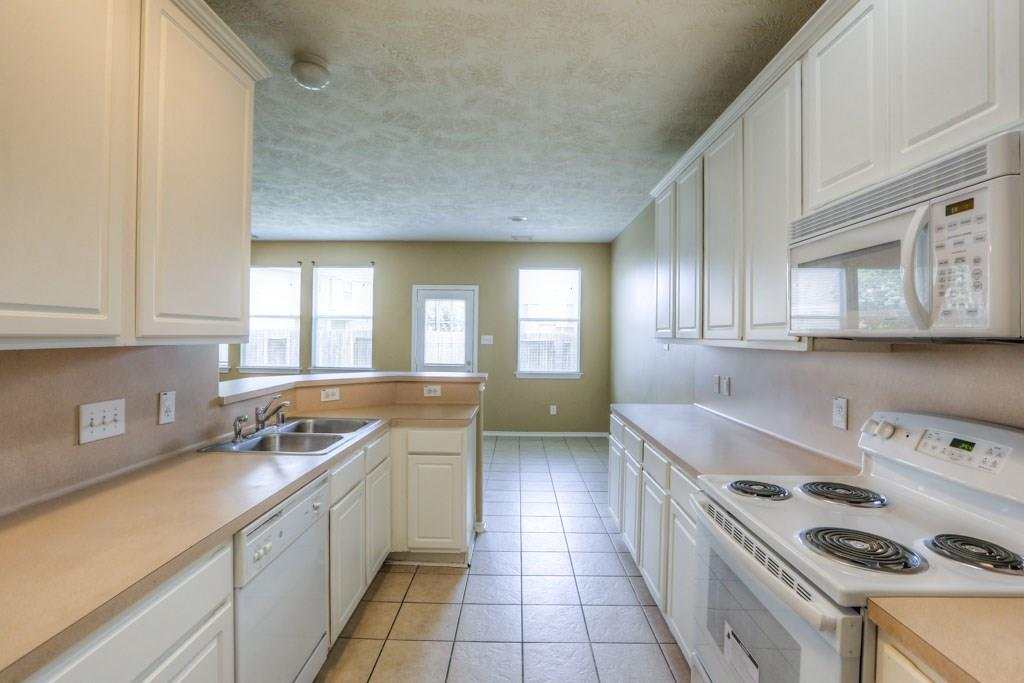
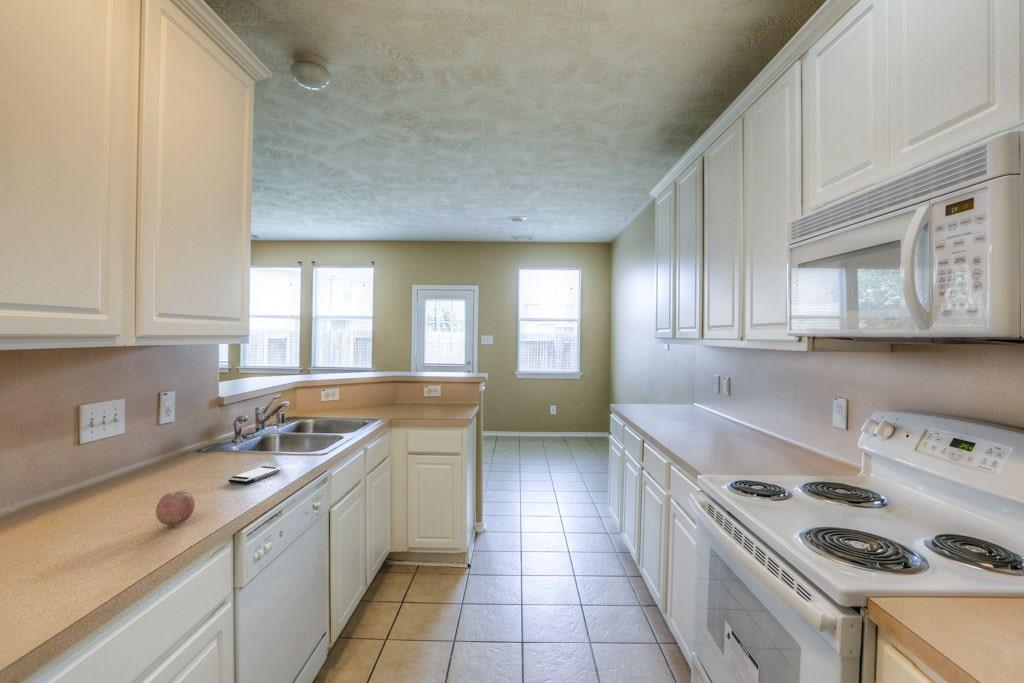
+ smartphone (255, 474)
+ fruit (175, 508)
